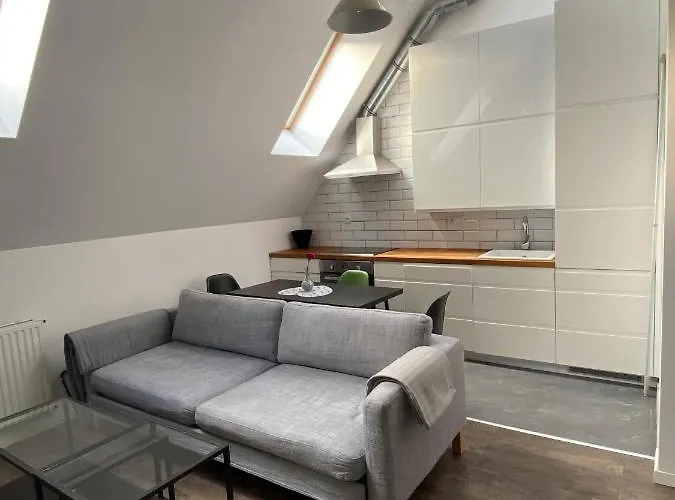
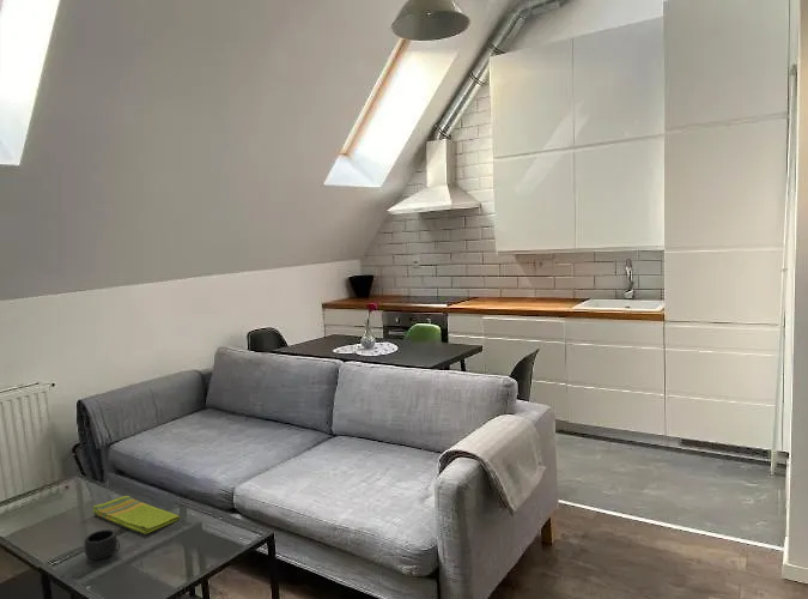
+ mug (103, 545)
+ dish towel (135, 513)
